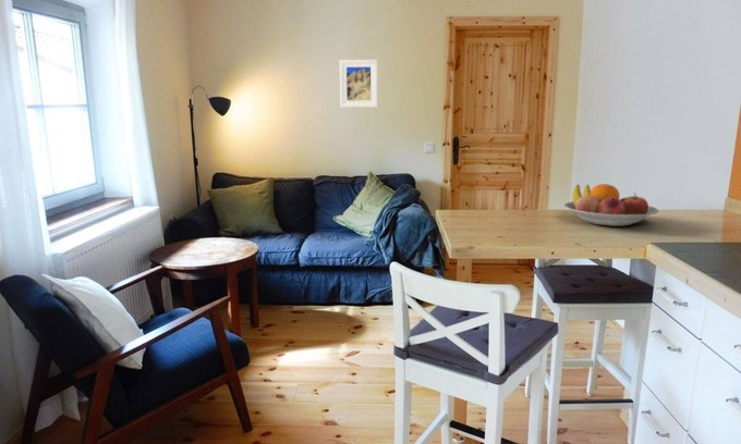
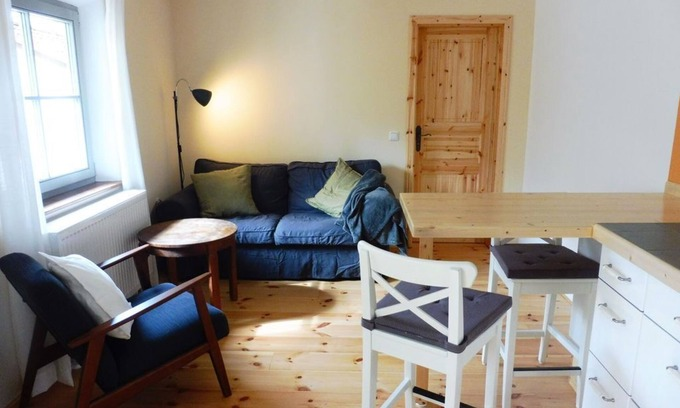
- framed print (359, 84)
- fruit bowl (609, 203)
